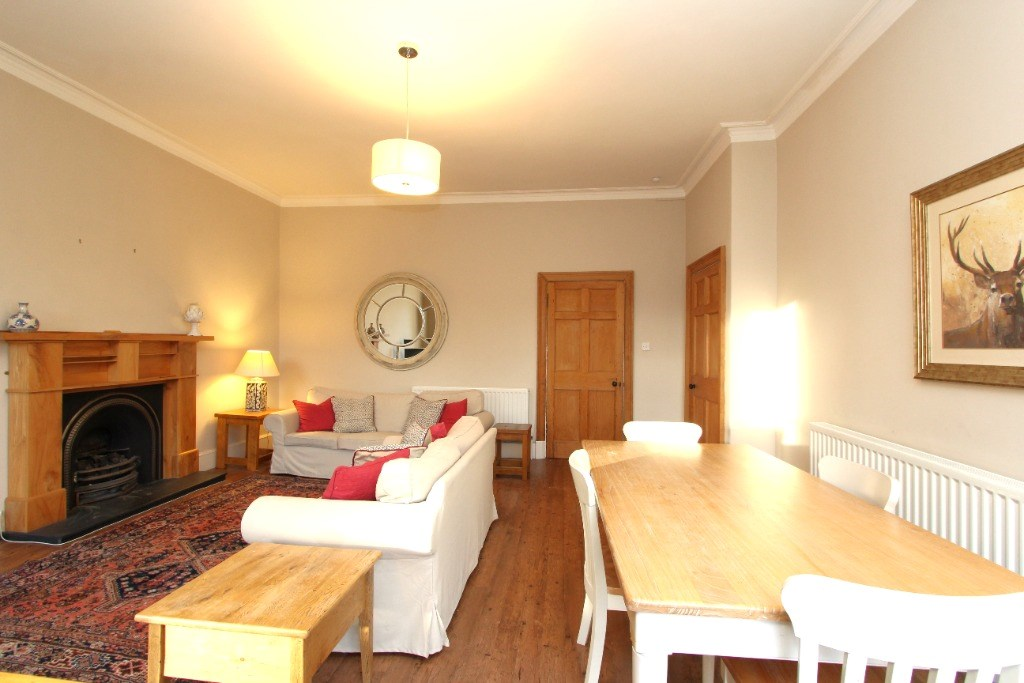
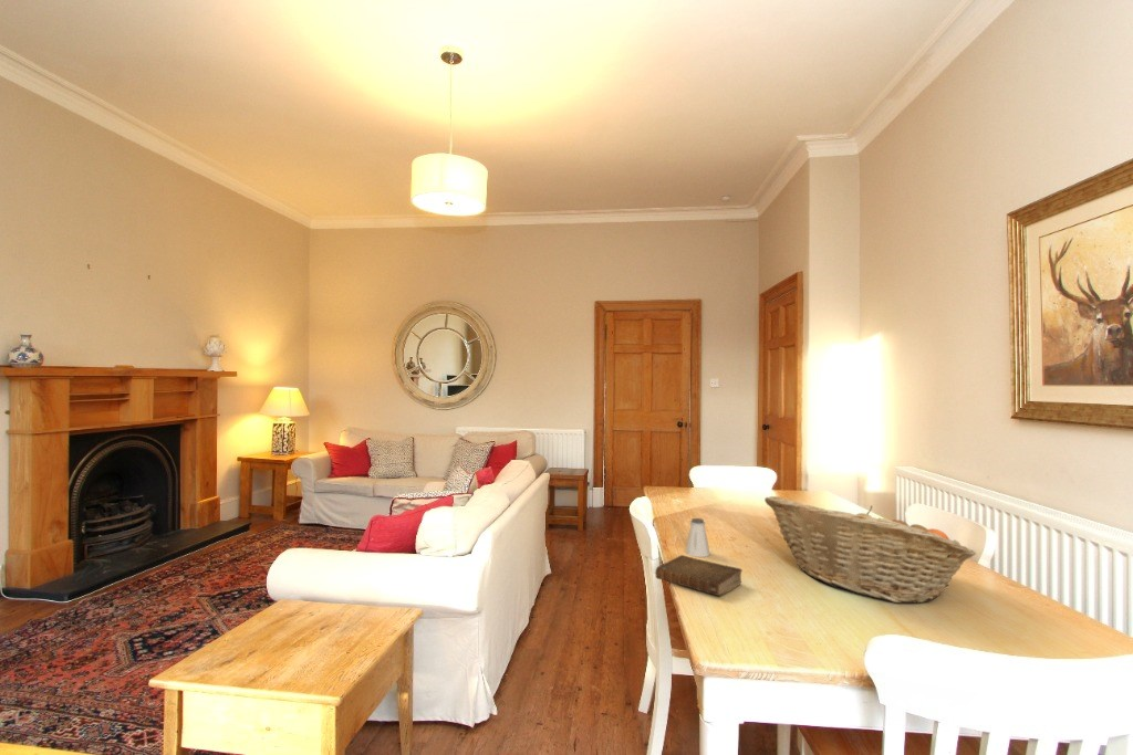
+ book (698, 574)
+ saltshaker (697, 536)
+ fruit basket (859, 538)
